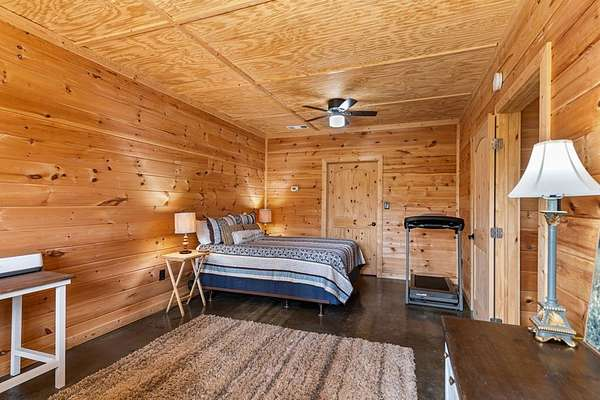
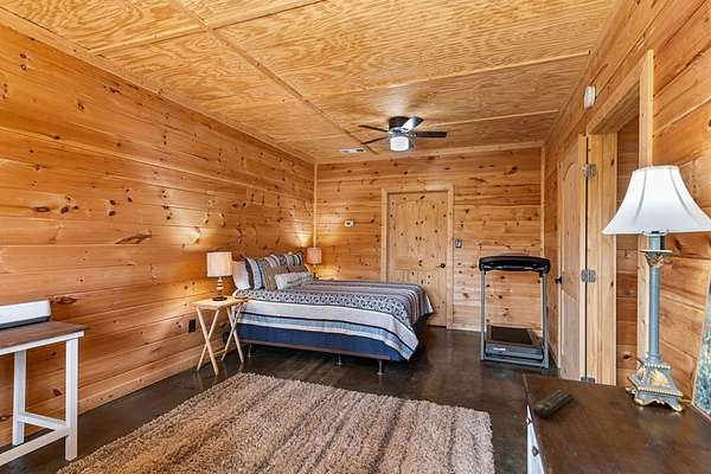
+ remote control (553, 402)
